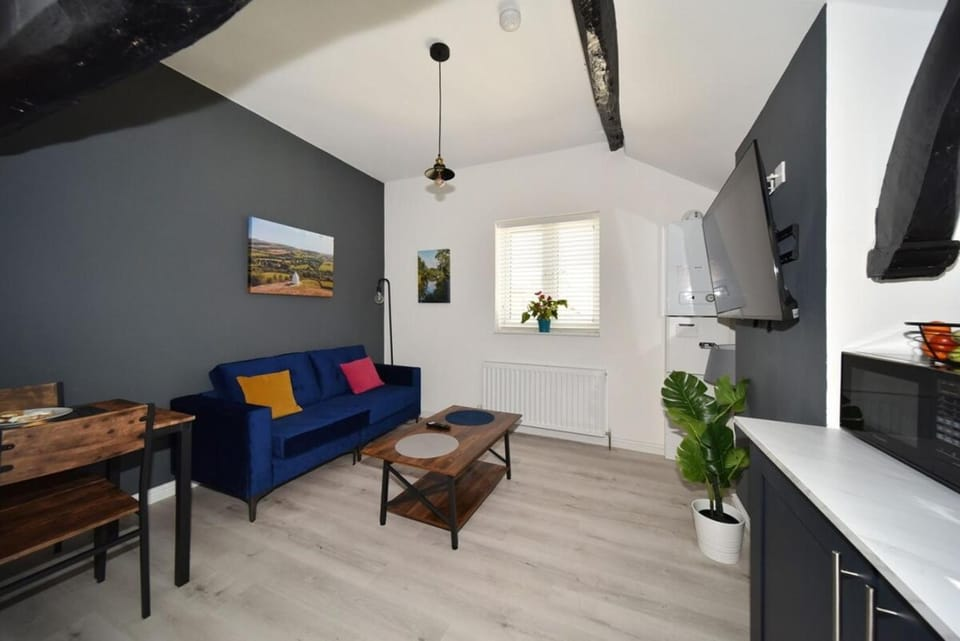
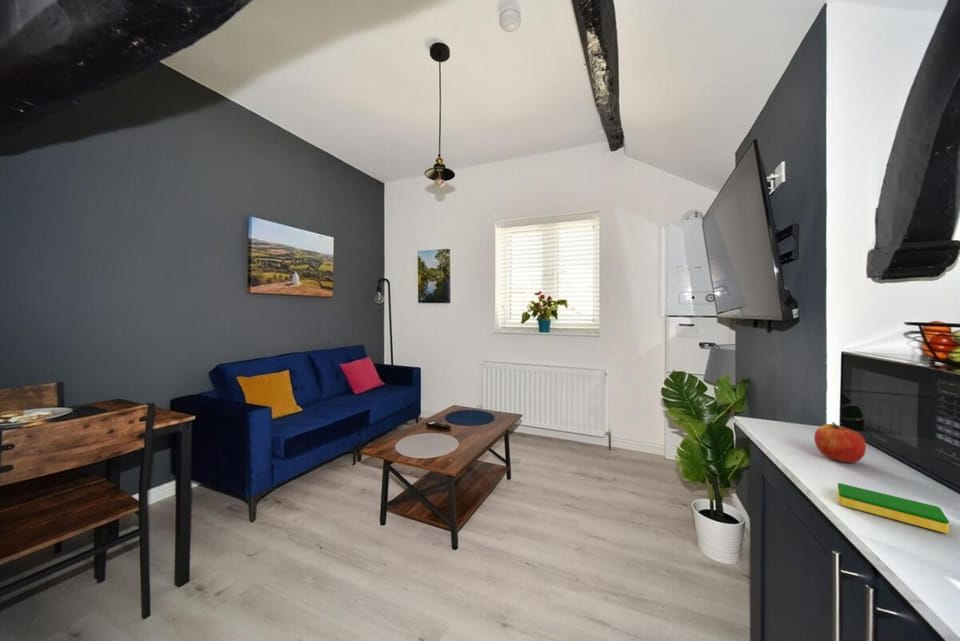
+ apple (839, 441)
+ dish sponge (887, 505)
